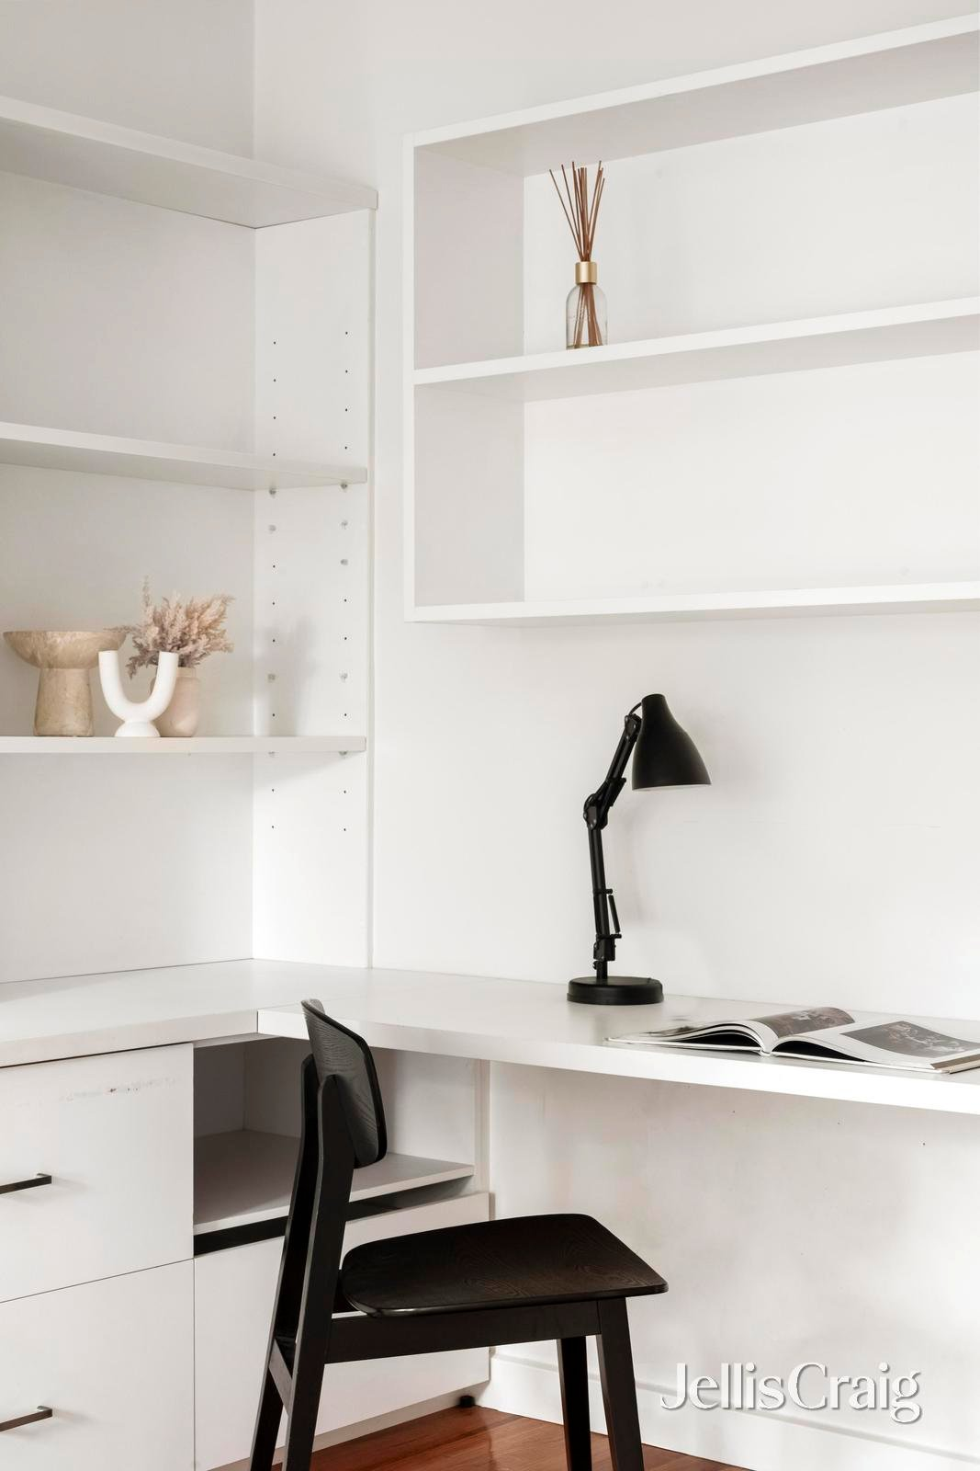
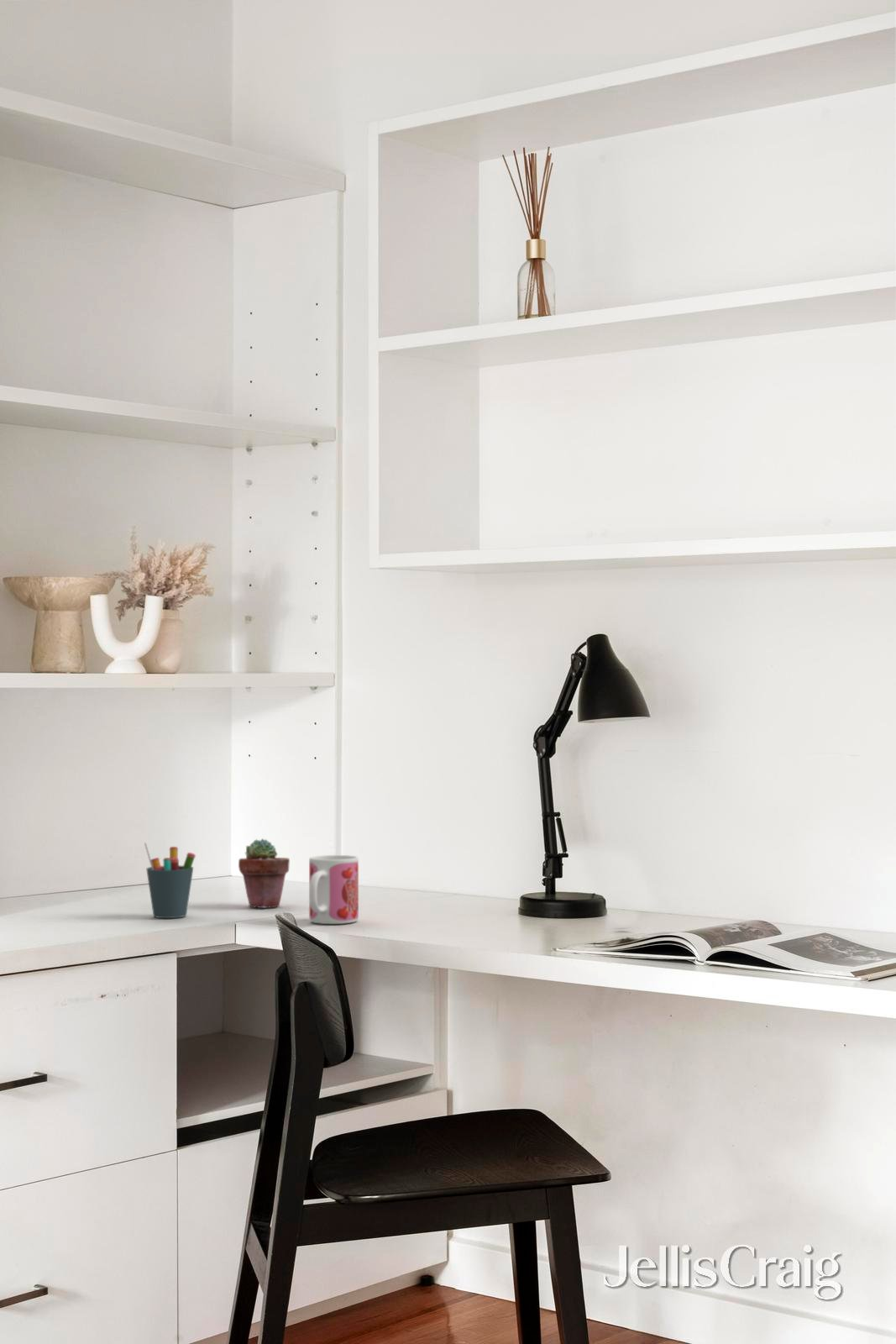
+ pen holder (170, 879)
+ mug (327, 890)
+ potted succulent (264, 872)
